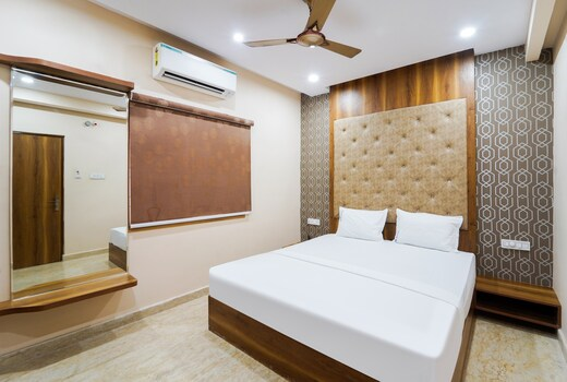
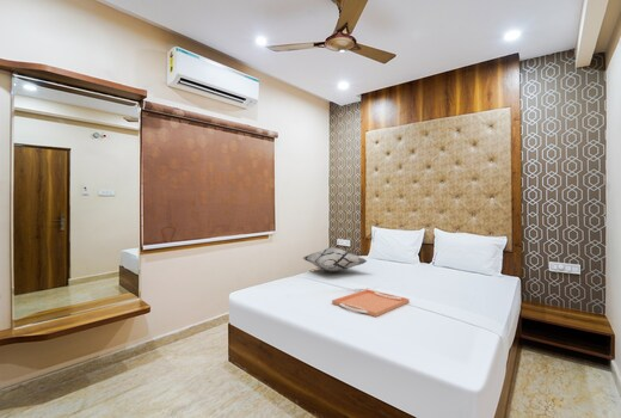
+ serving tray (370, 301)
+ decorative pillow (333, 259)
